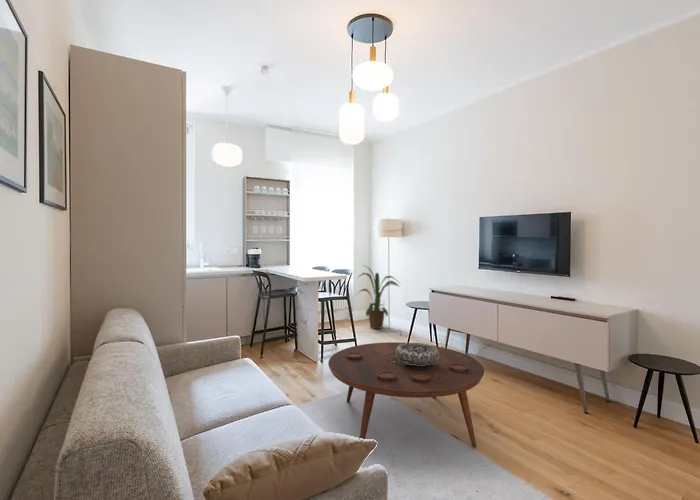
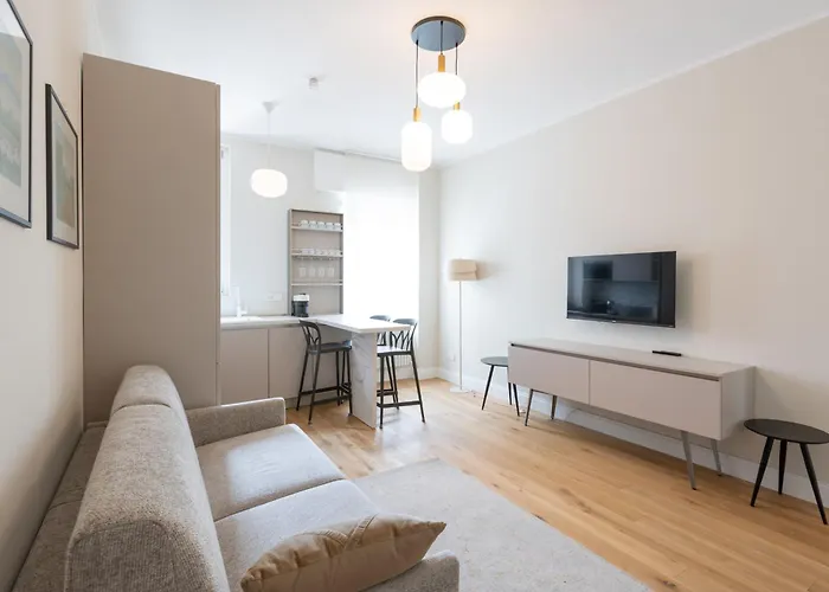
- house plant (379, 297)
- decorative bowl (417, 356)
- coffee table (403, 389)
